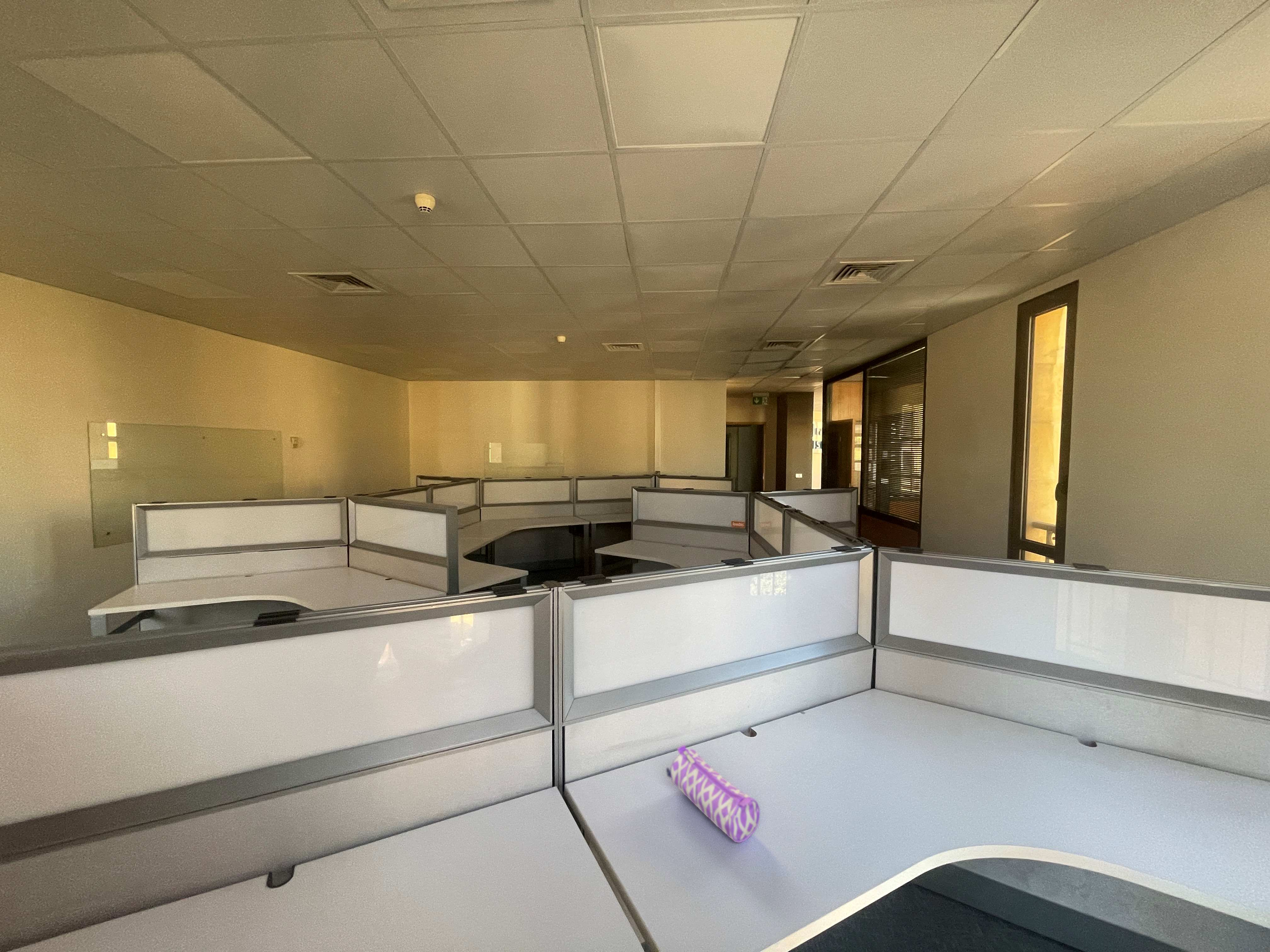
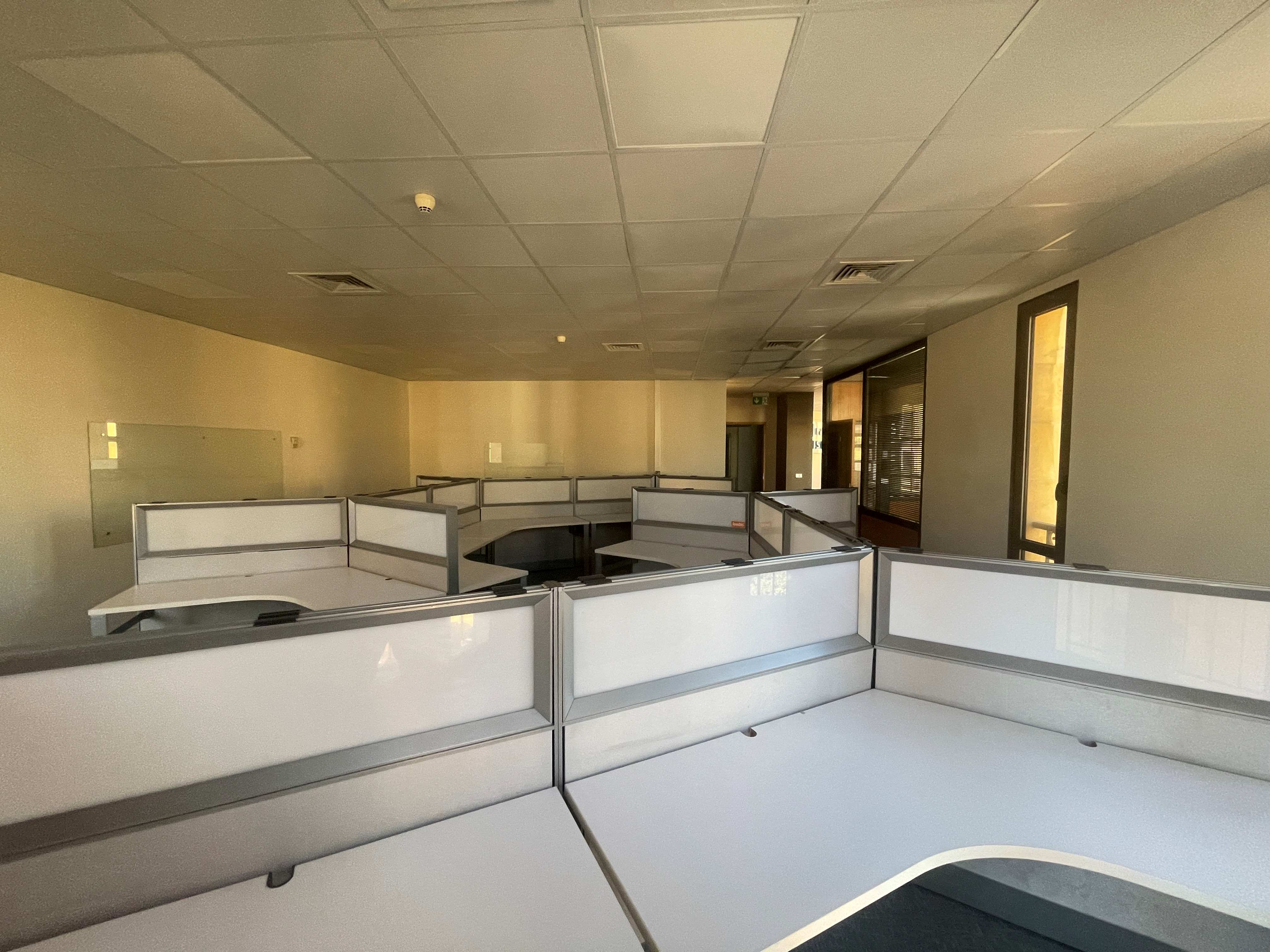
- pencil case (712, 789)
